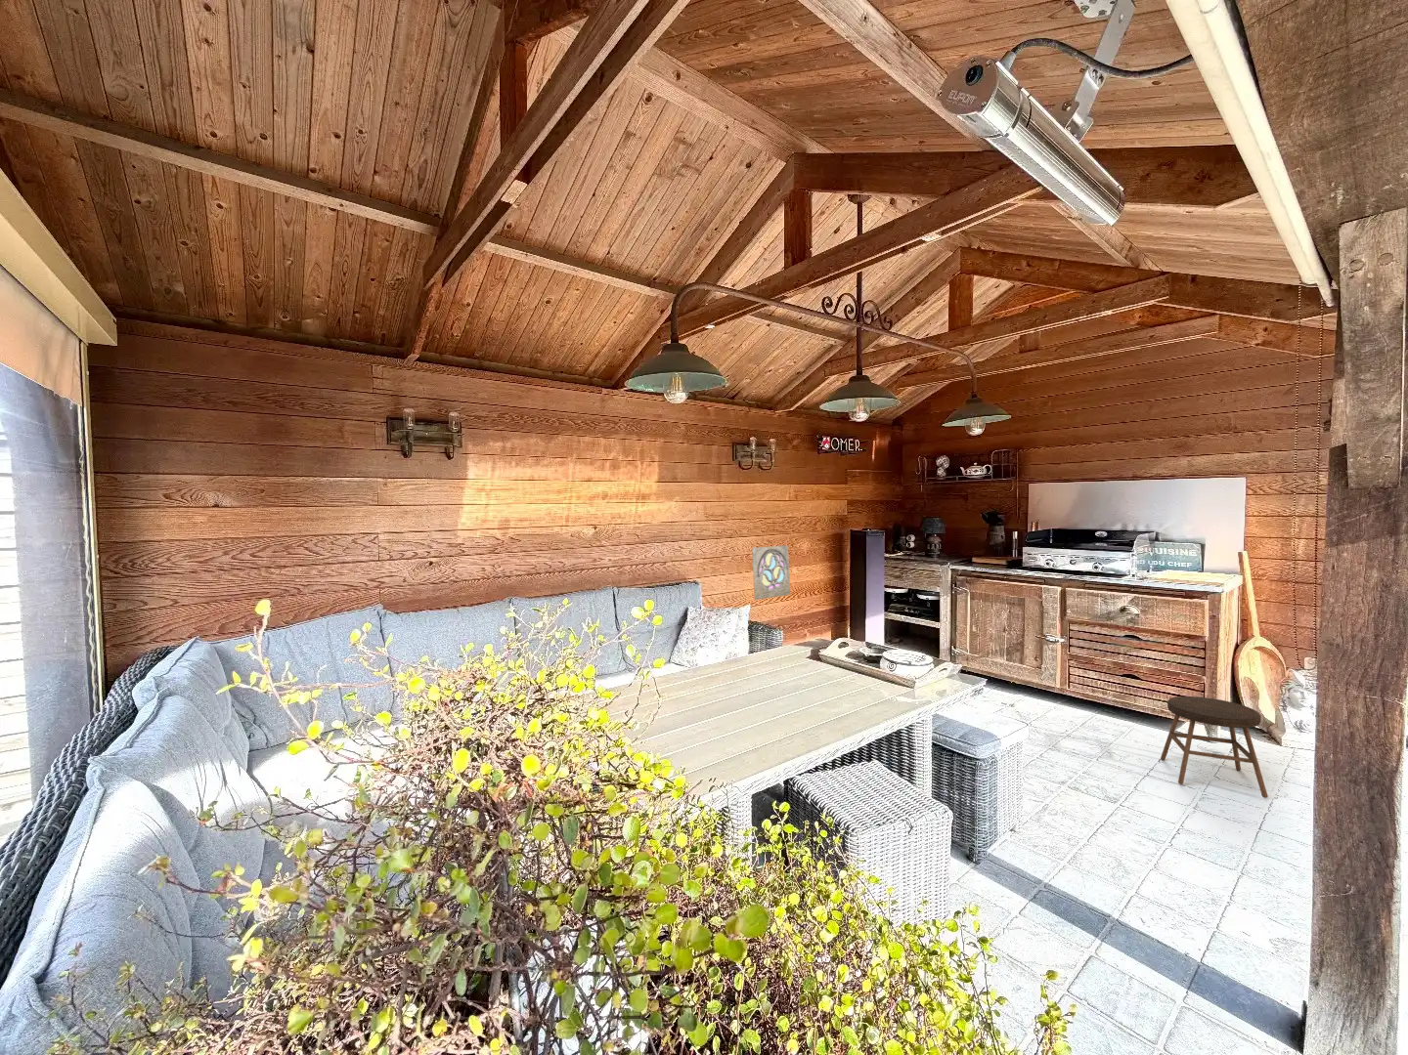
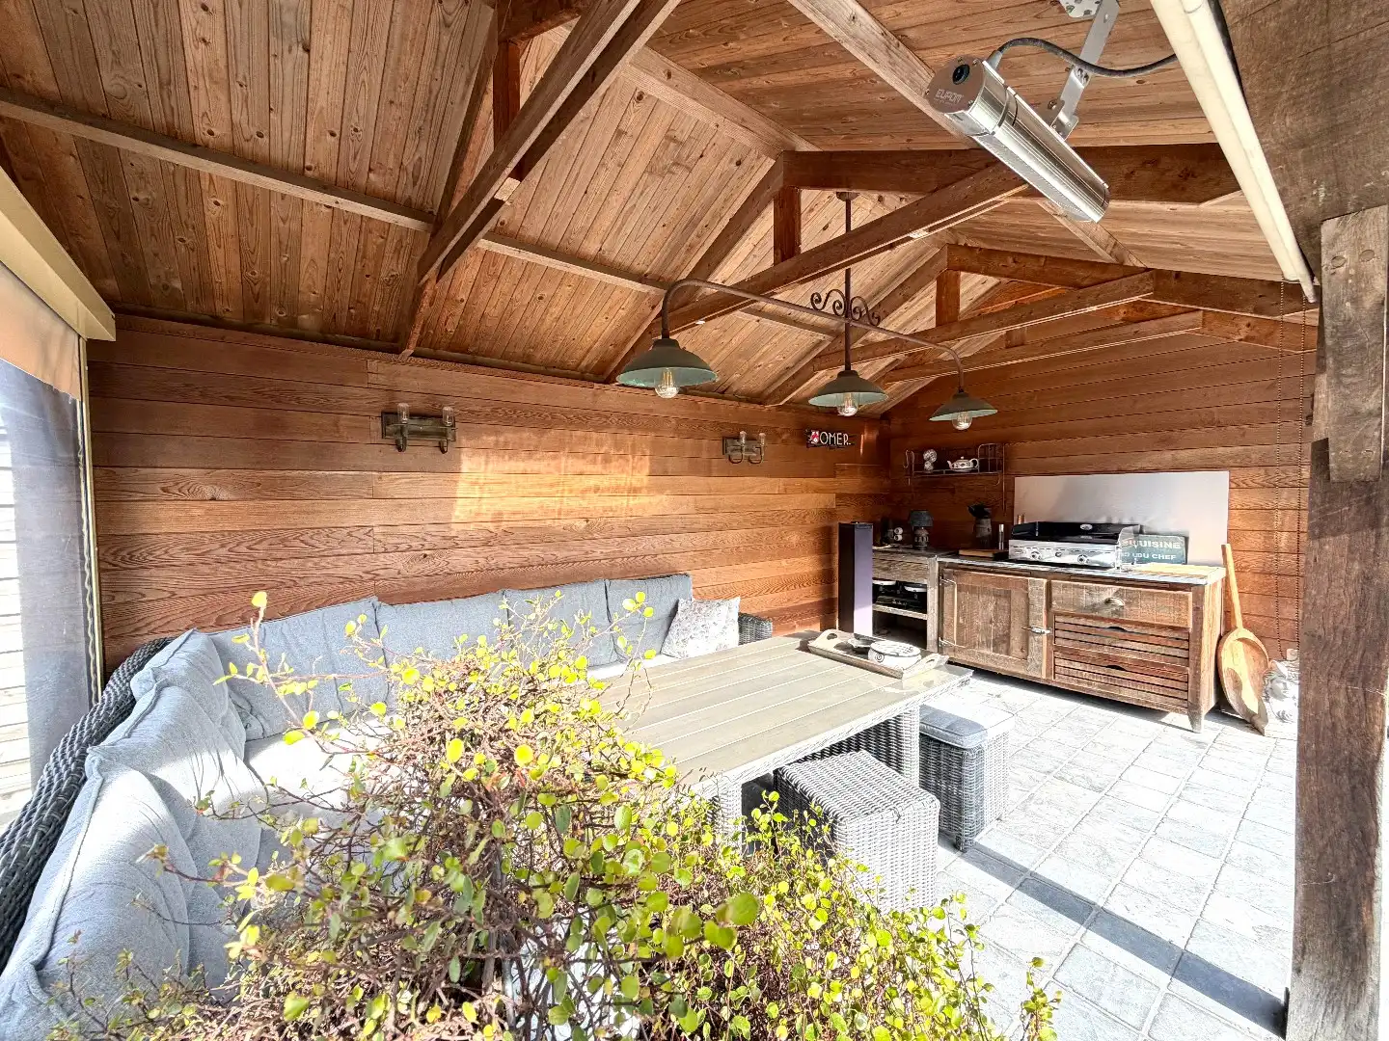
- stool (1212, 740)
- wall ornament (771, 572)
